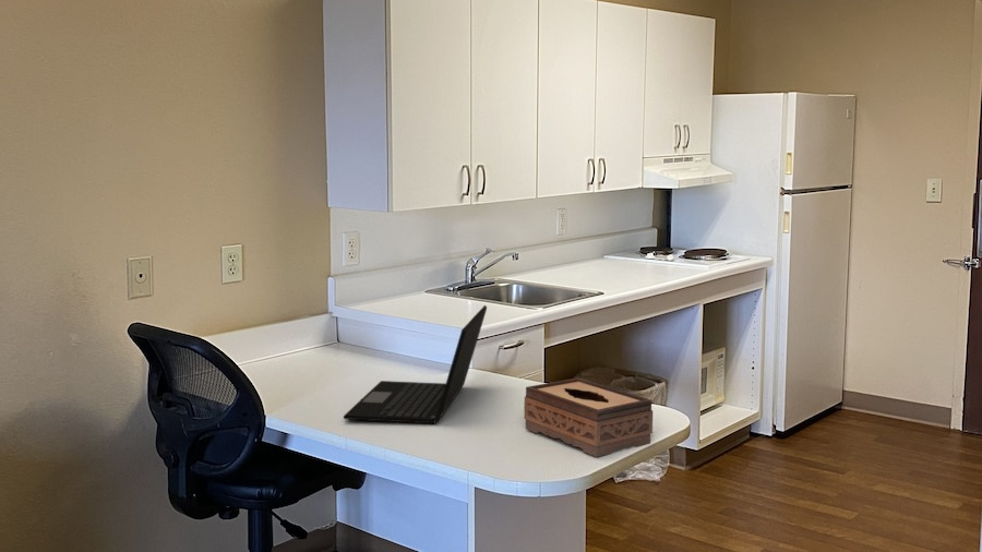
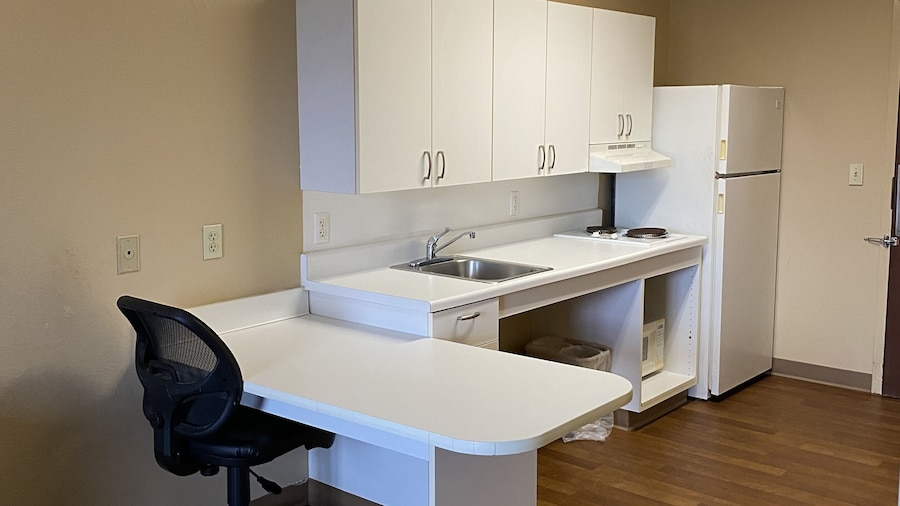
- laptop (417, 382)
- tissue box (586, 415)
